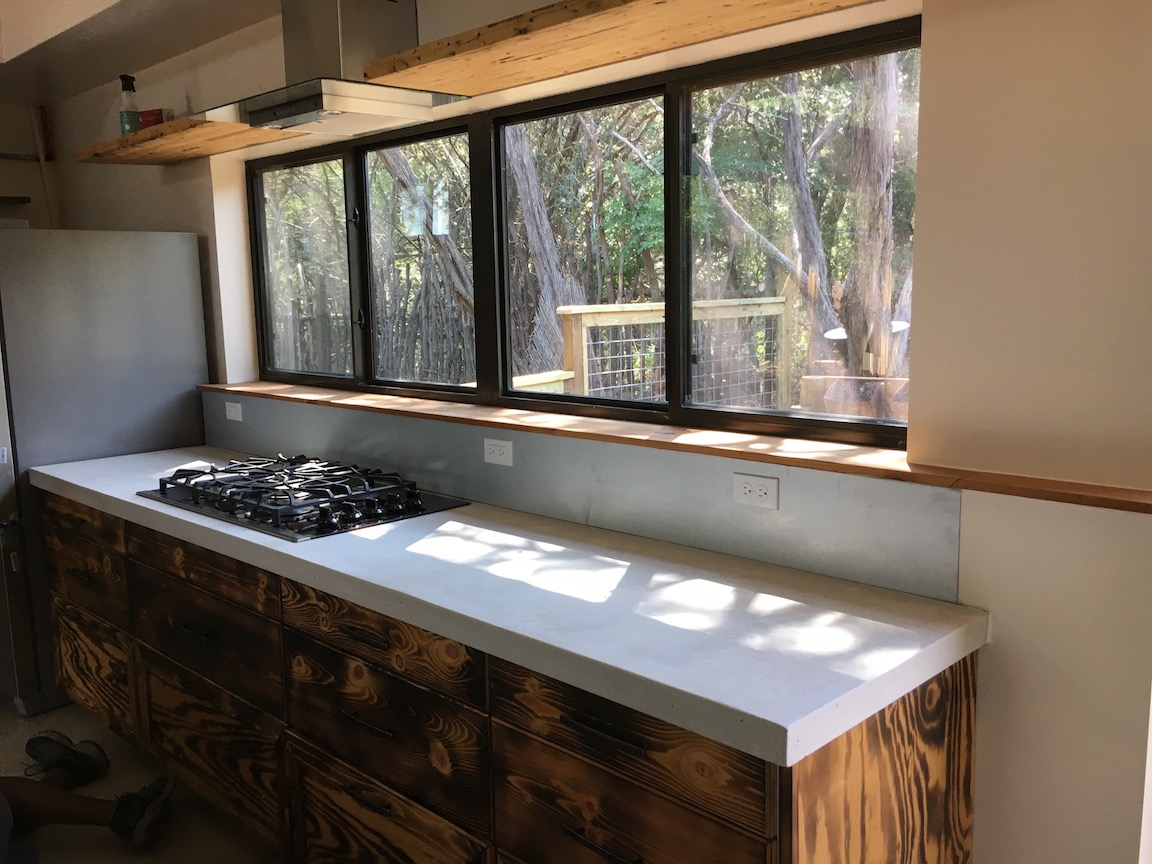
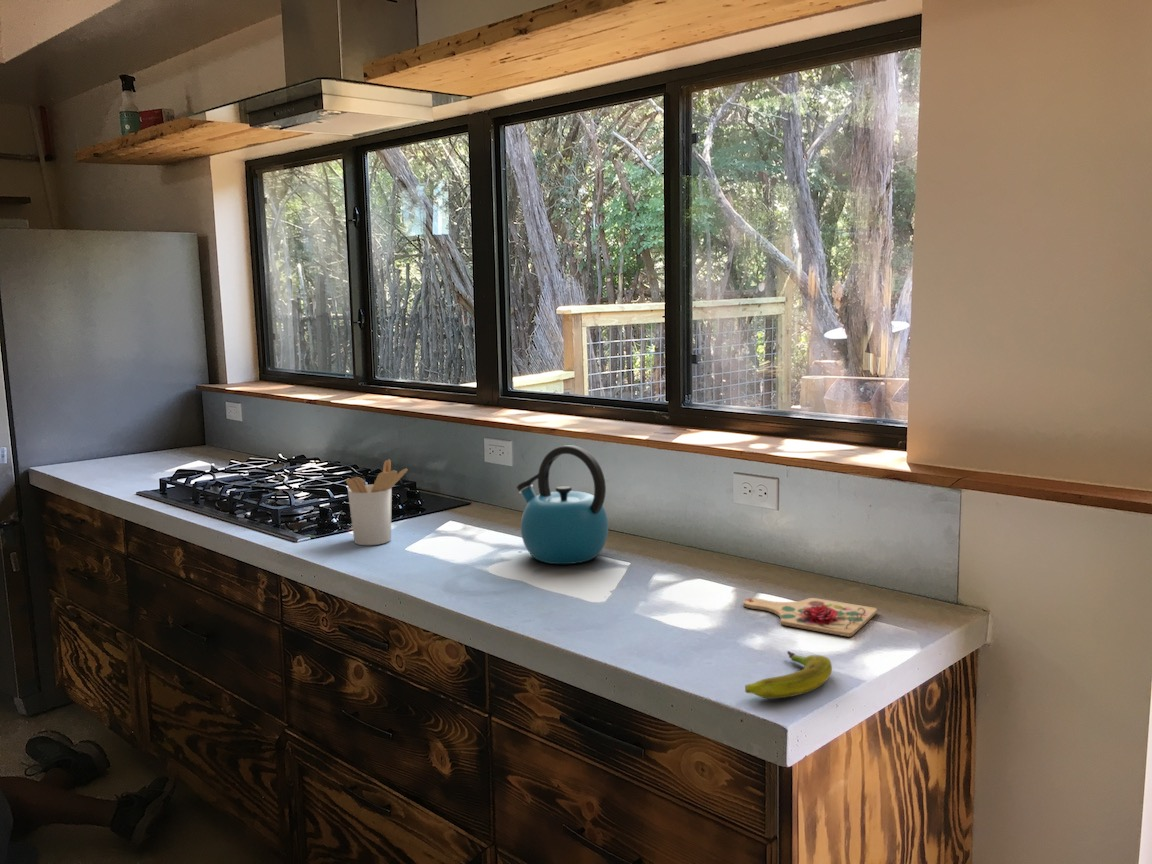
+ kettle (559, 500)
+ banana (794, 673)
+ cutting board (802, 606)
+ utensil holder (378, 503)
